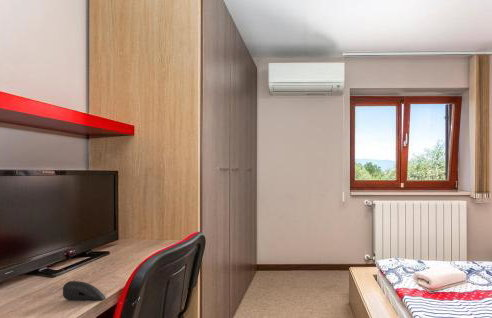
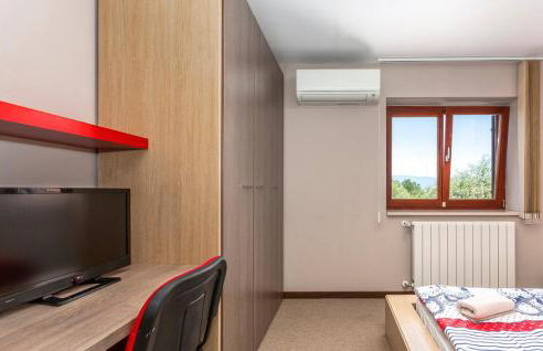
- computer mouse (84, 290)
